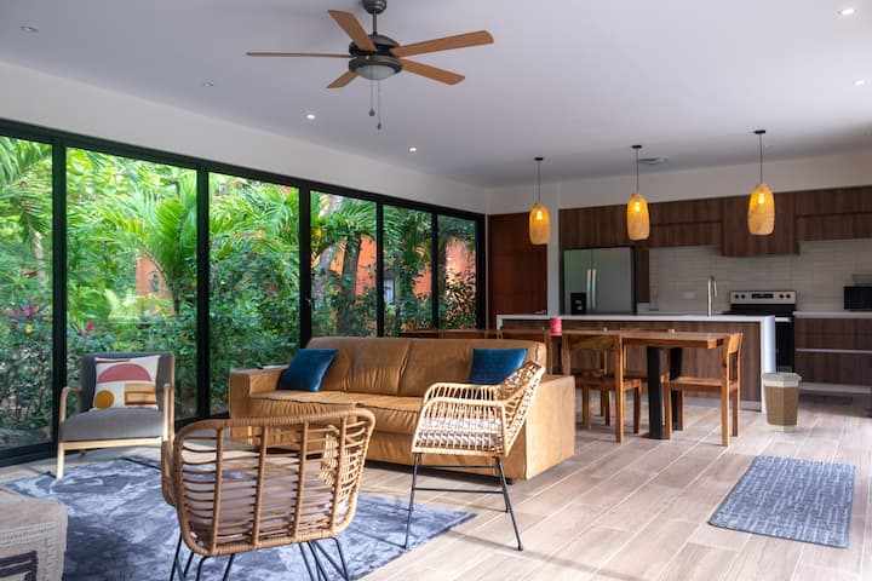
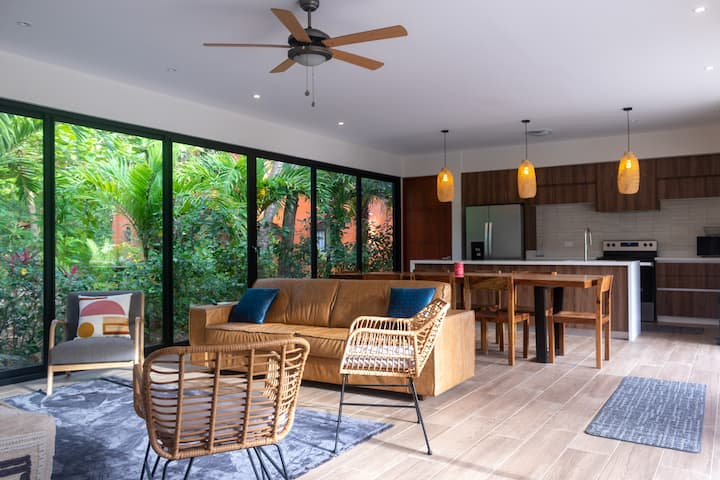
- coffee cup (781, 401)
